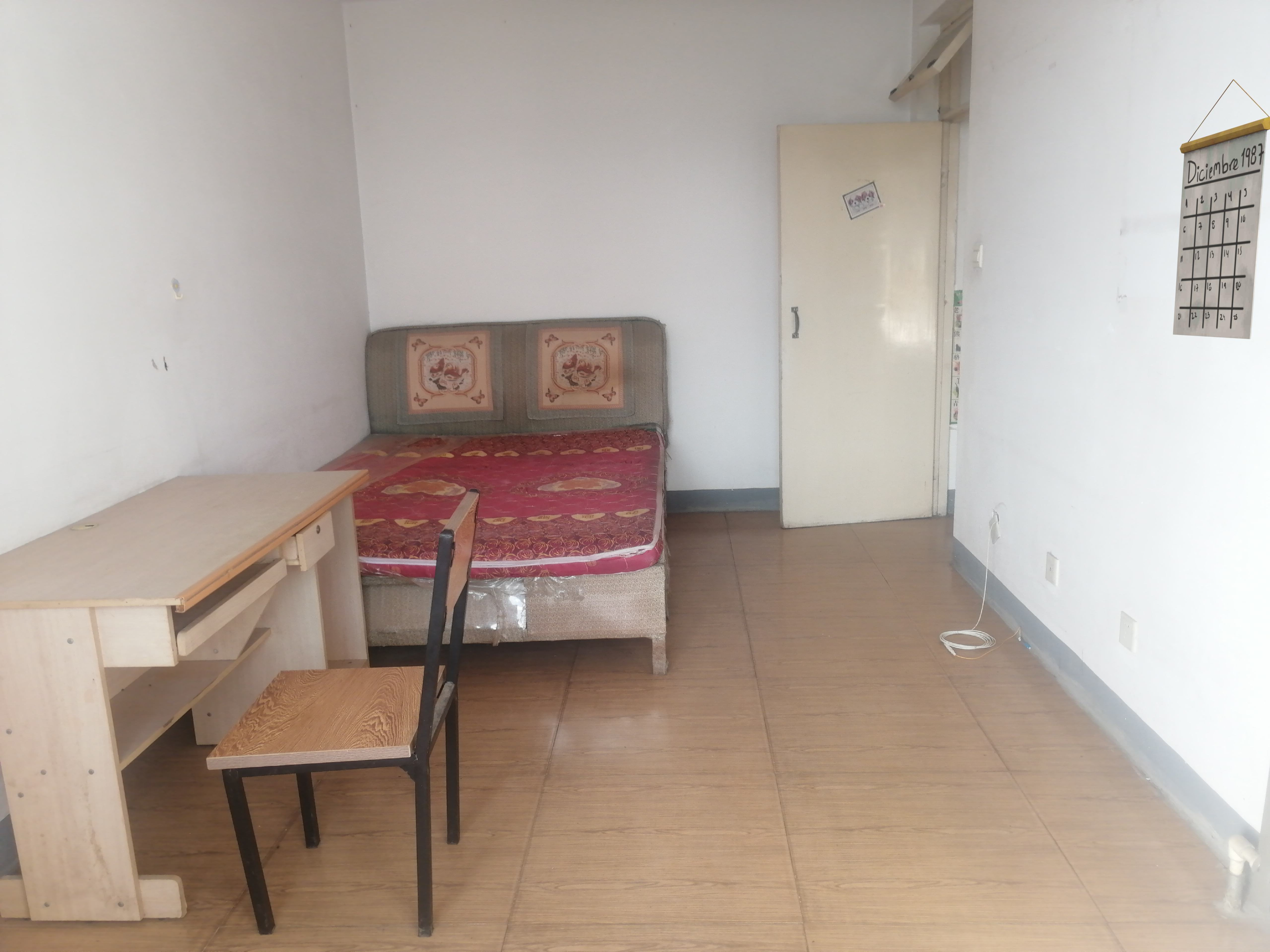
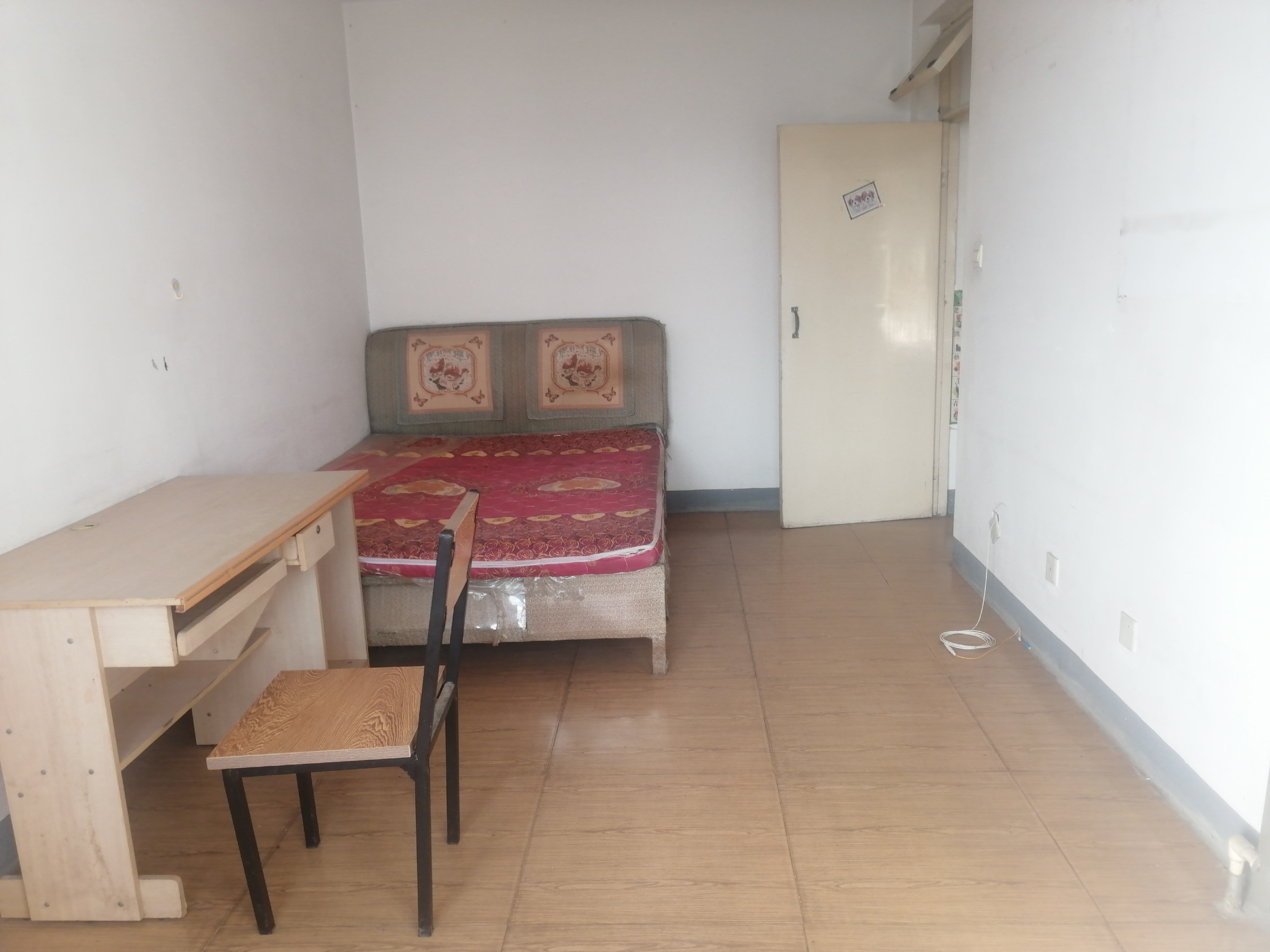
- calendar (1219, 211)
